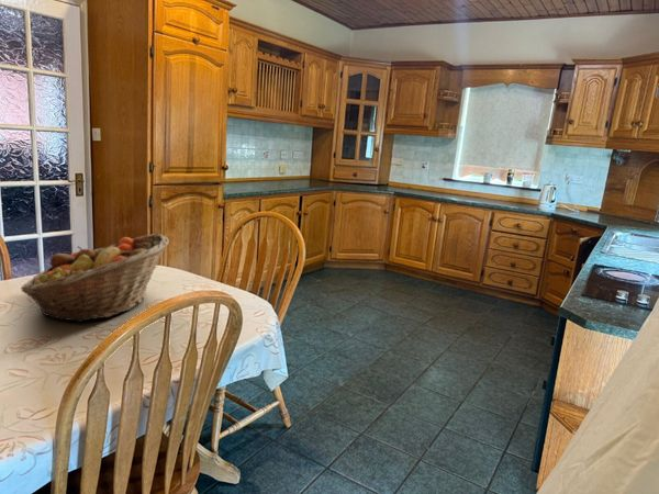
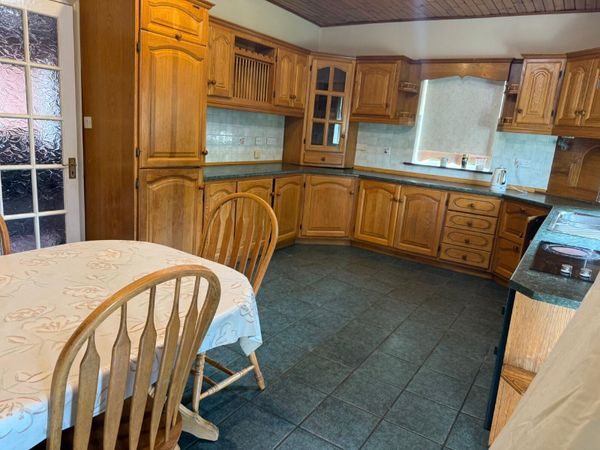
- fruit basket (102, 270)
